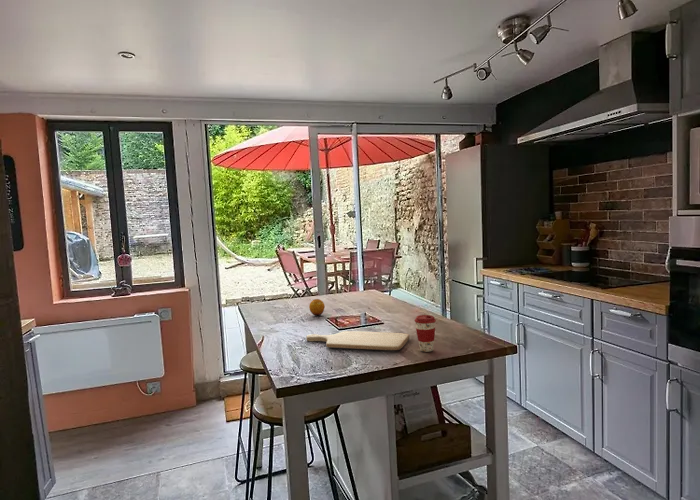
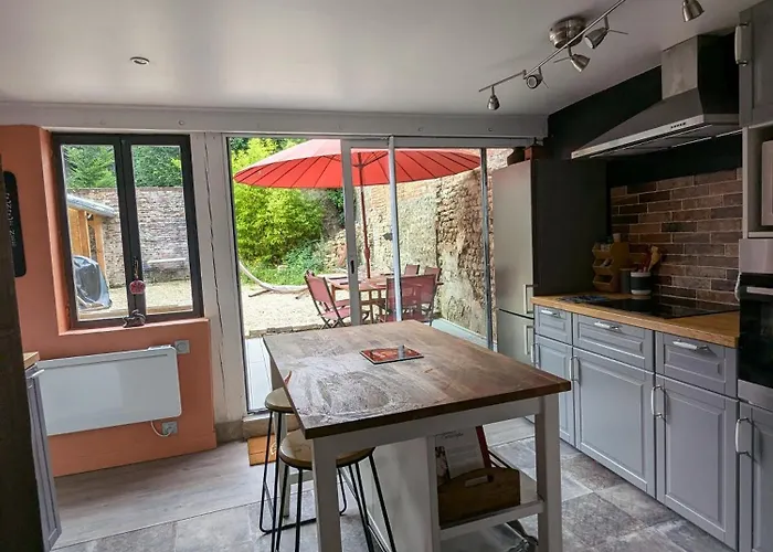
- coffee cup (425, 333)
- fruit (317, 307)
- chopping board (354, 339)
